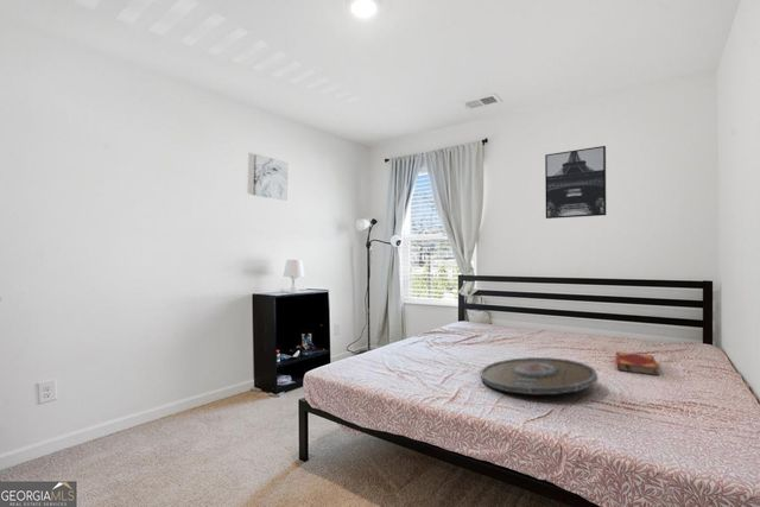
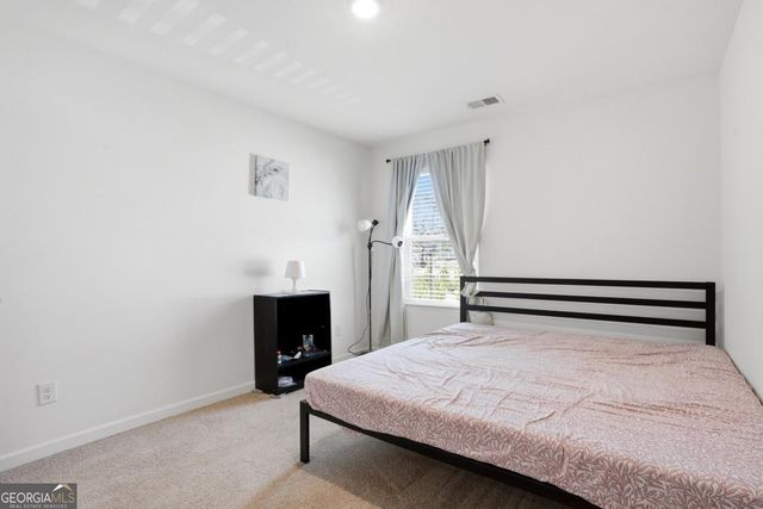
- hardback book (635, 362)
- wall art (574, 183)
- serving tray (536, 373)
